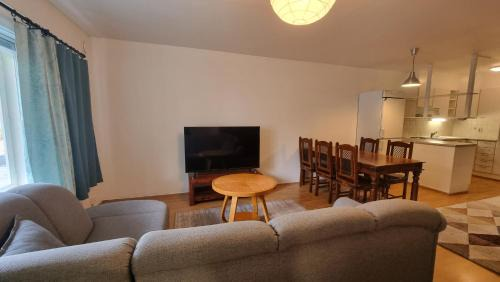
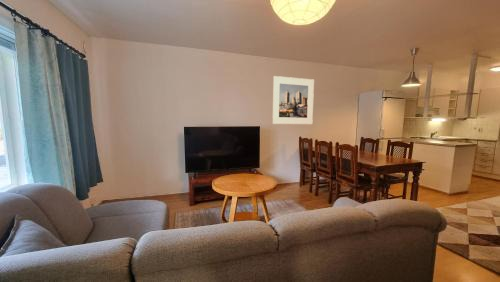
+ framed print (293, 101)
